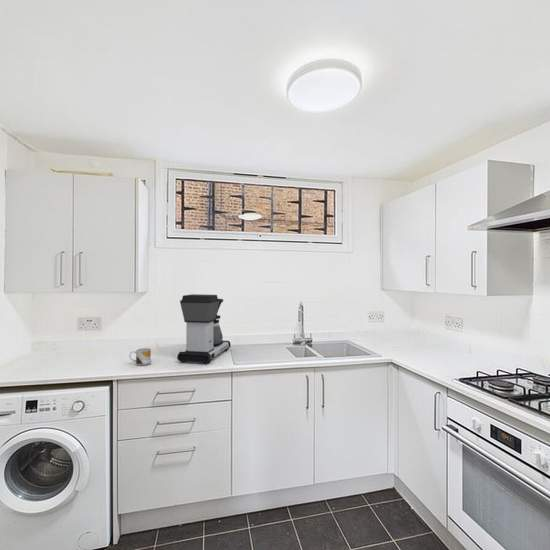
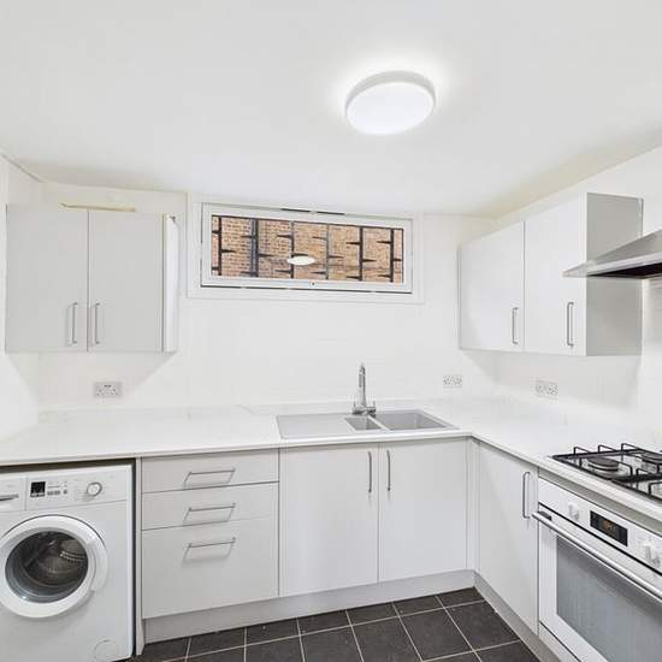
- mug (140, 356)
- coffee maker (206, 324)
